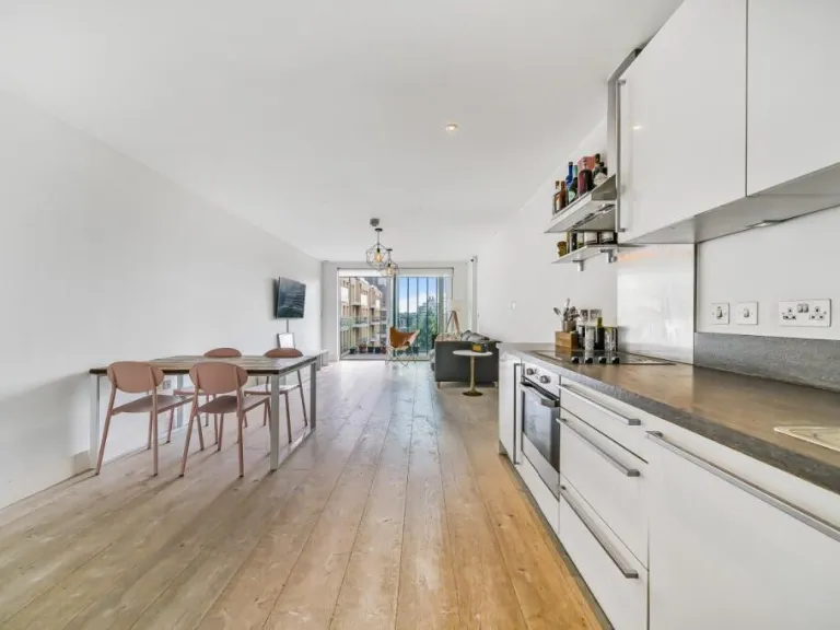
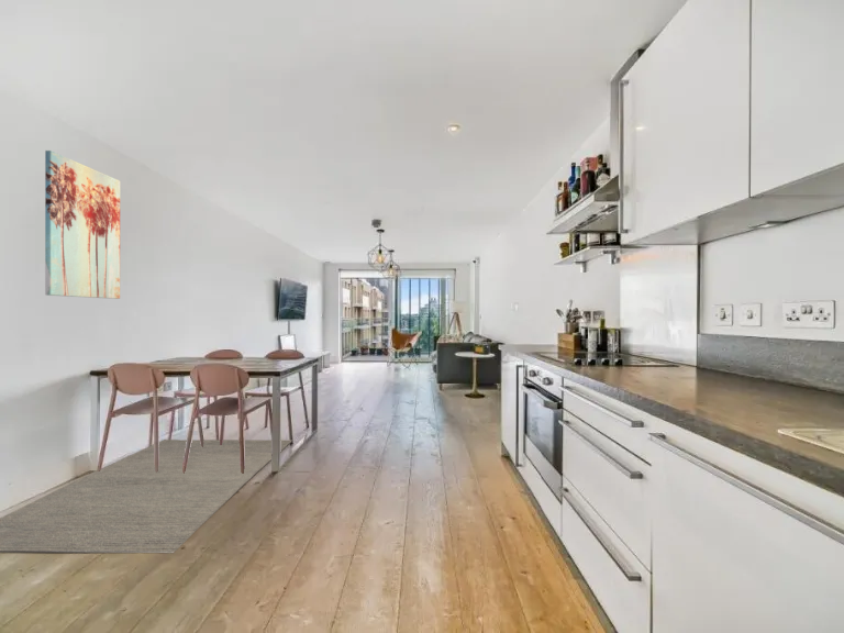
+ rug (167, 478)
+ wall art (86, 232)
